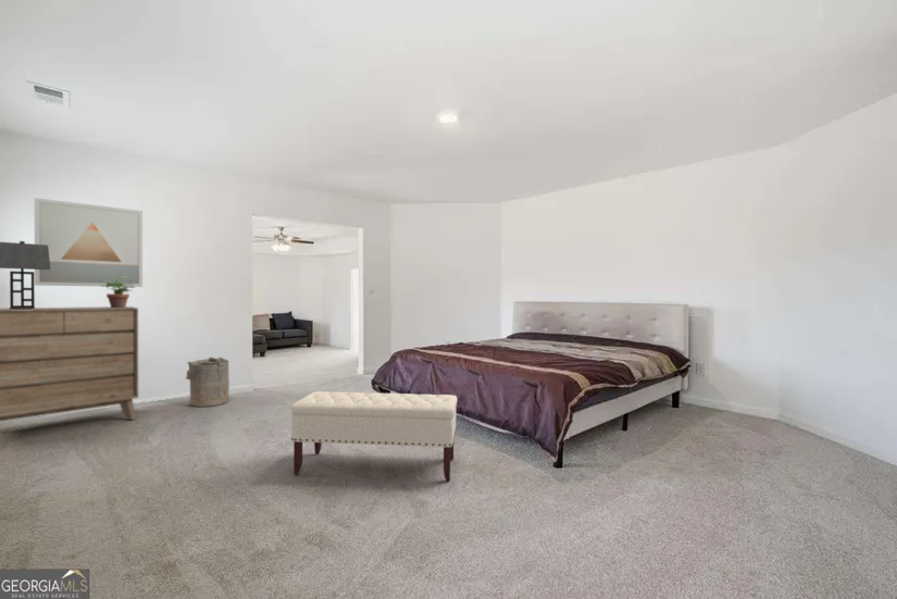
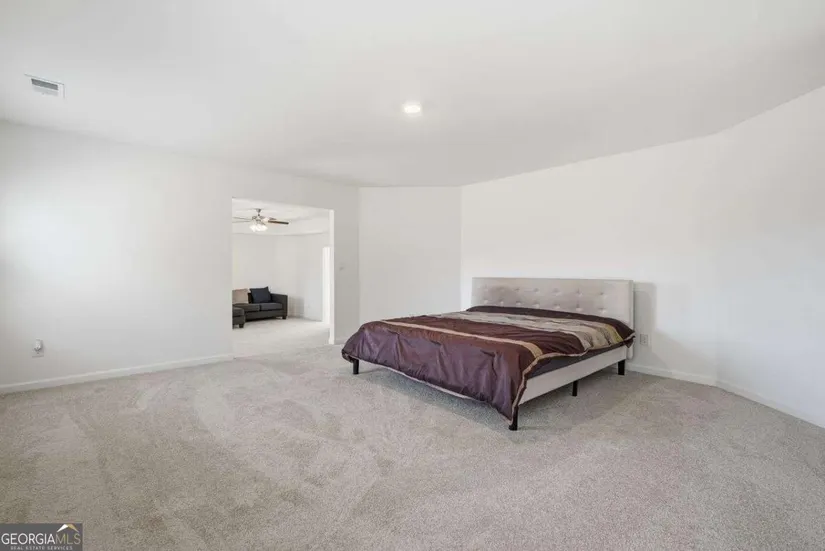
- wall art (91, 246)
- laundry hamper (208, 379)
- table lamp (22, 275)
- dresser (63, 366)
- potted plant (114, 290)
- bench (377, 432)
